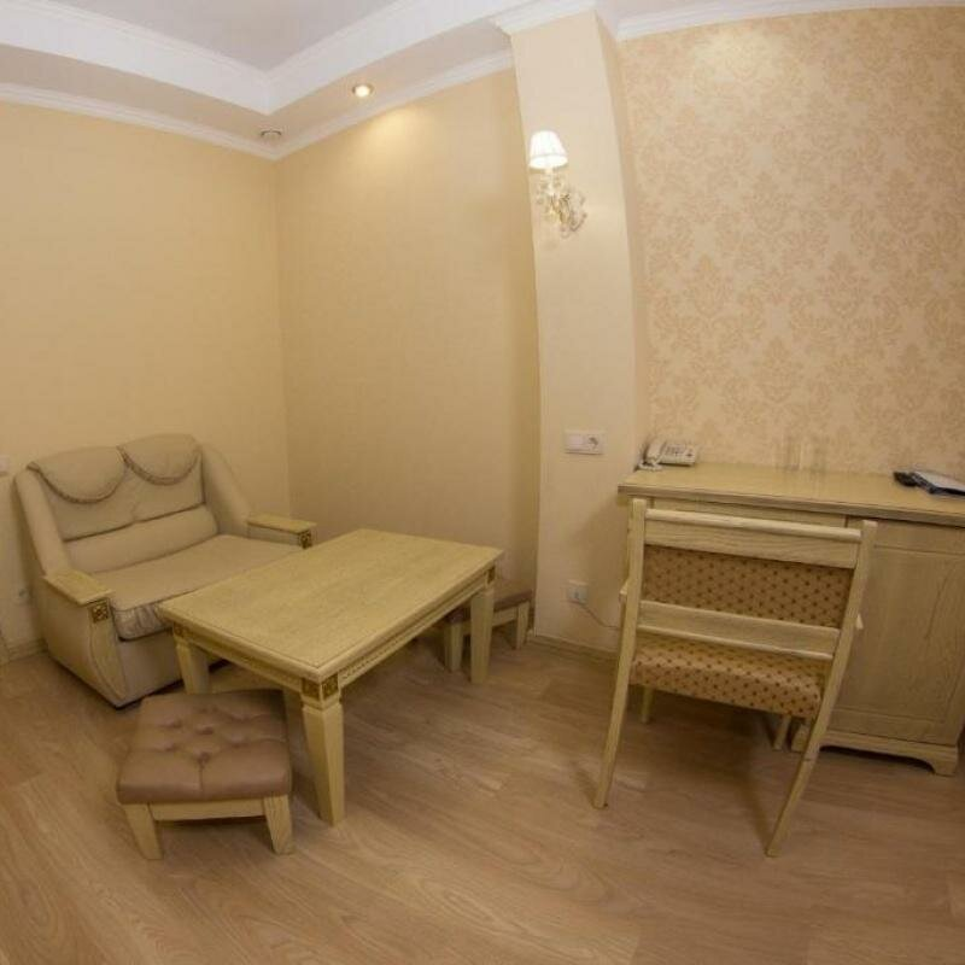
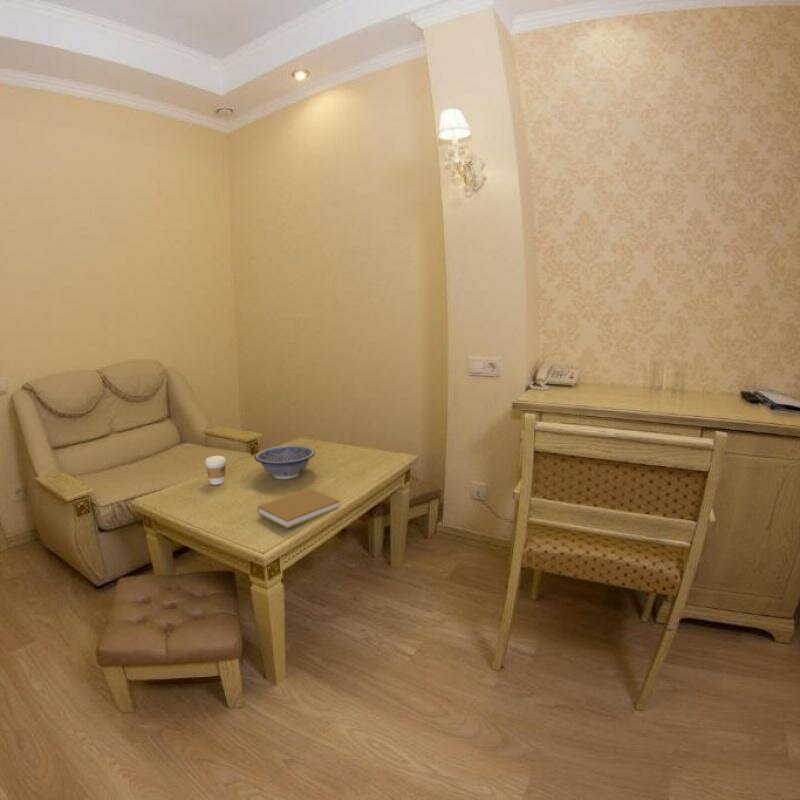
+ book (299, 507)
+ decorative bowl (285, 464)
+ coffee cup (216, 470)
